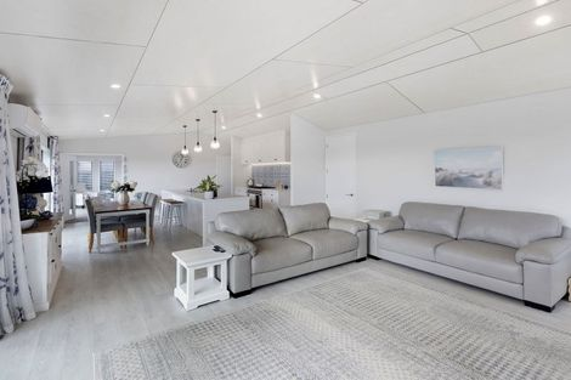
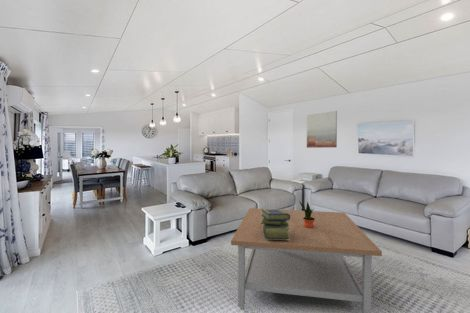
+ stack of books (274, 222)
+ wall art (321, 130)
+ coffee table (297, 252)
+ potted plant (306, 213)
